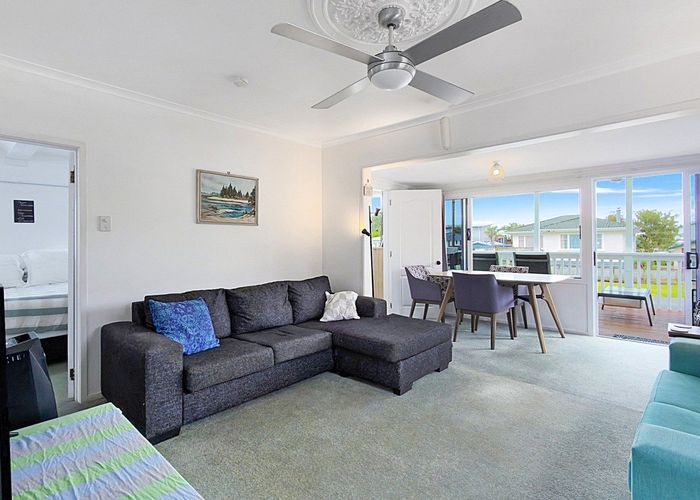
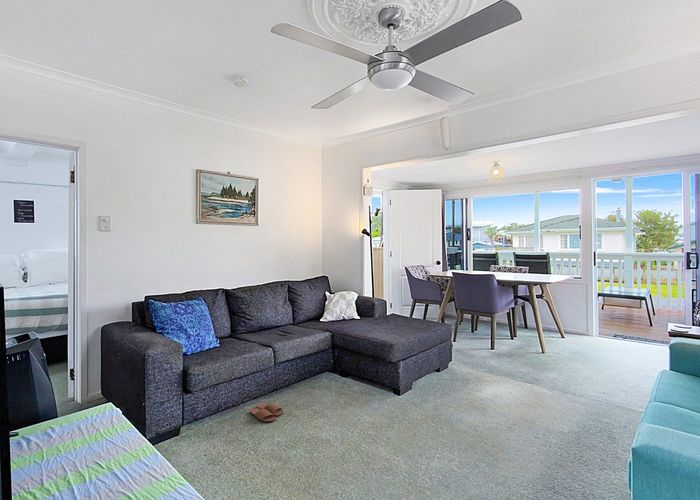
+ slipper (266, 409)
